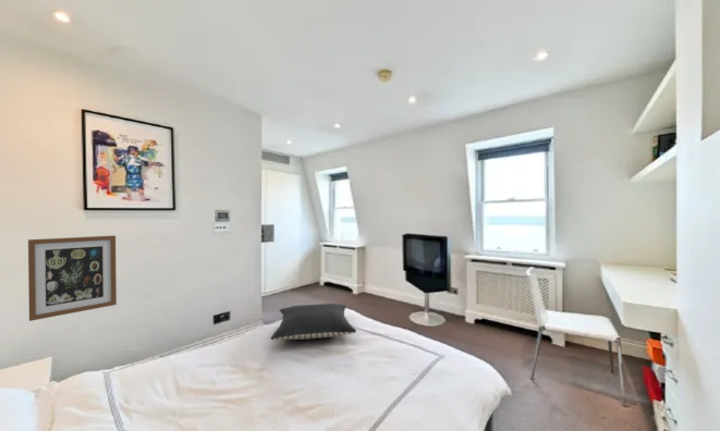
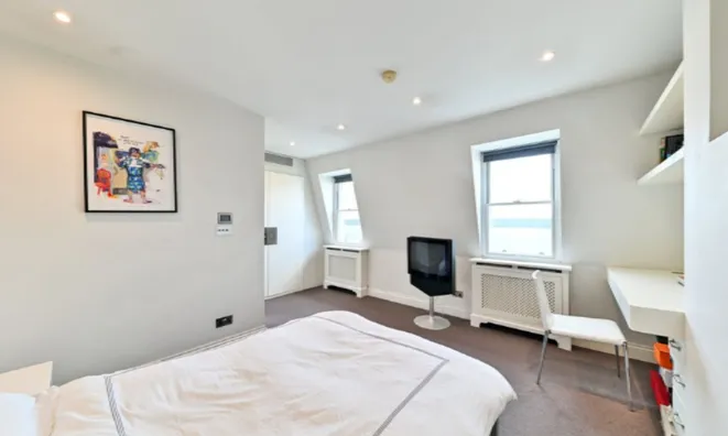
- wall art (75, 274)
- pillow (314, 319)
